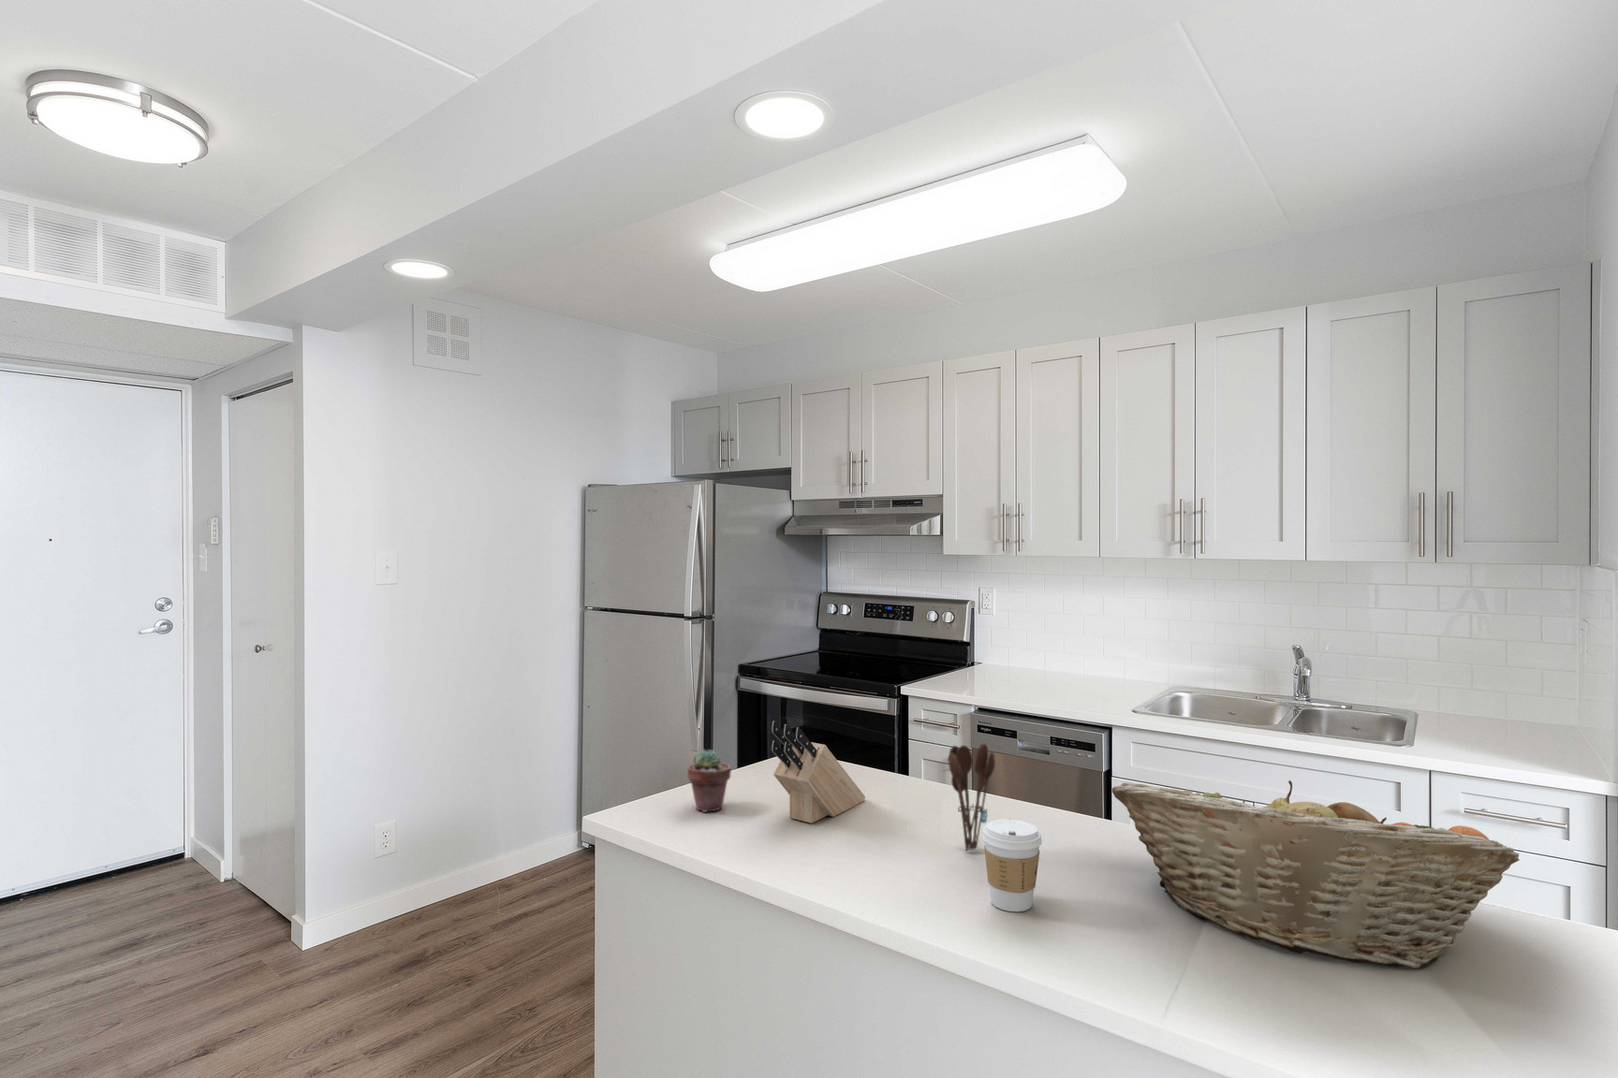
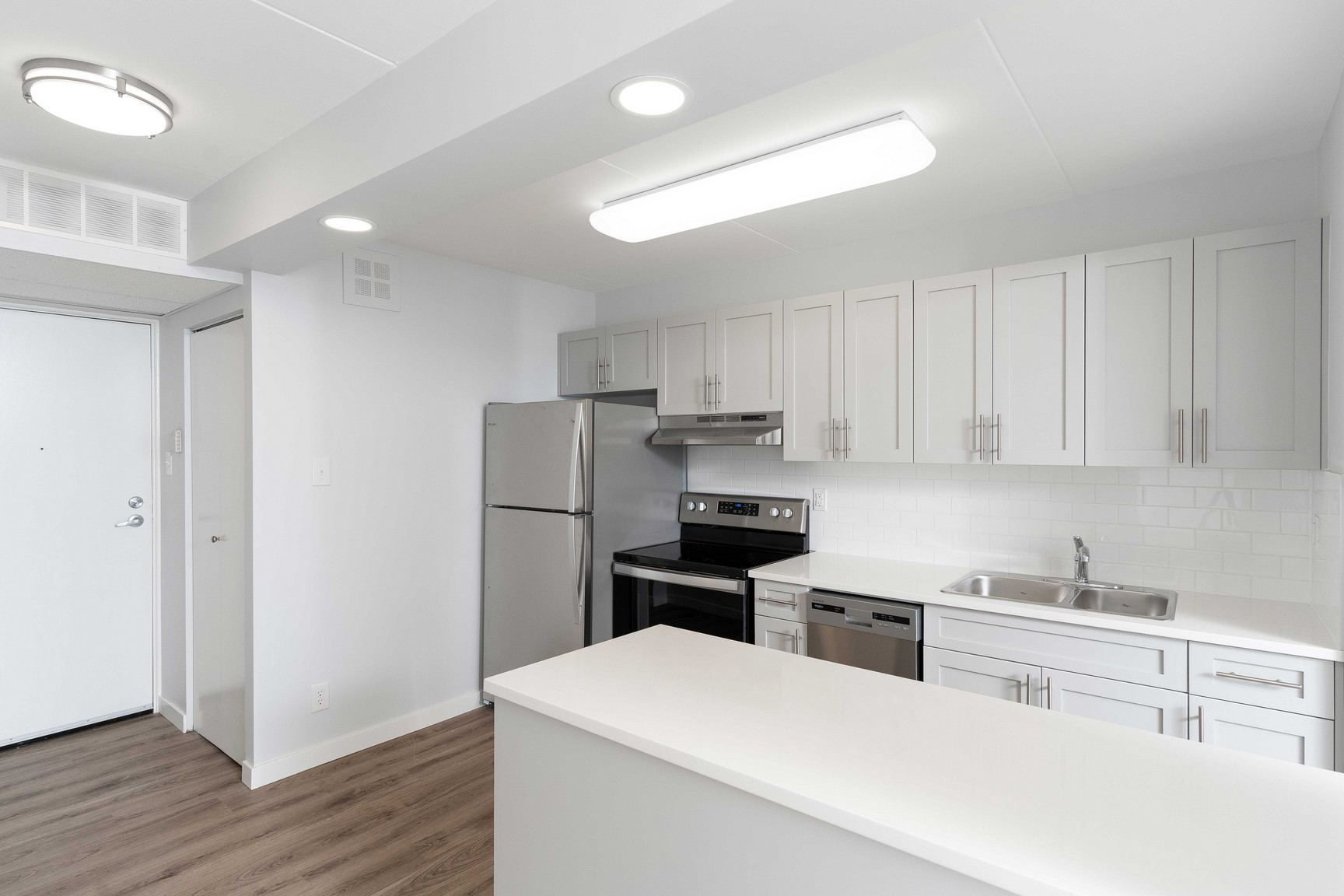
- potted succulent (709, 777)
- fruit basket (1292, 846)
- knife block (815, 764)
- coffee cup (1011, 863)
- utensil holder (968, 794)
